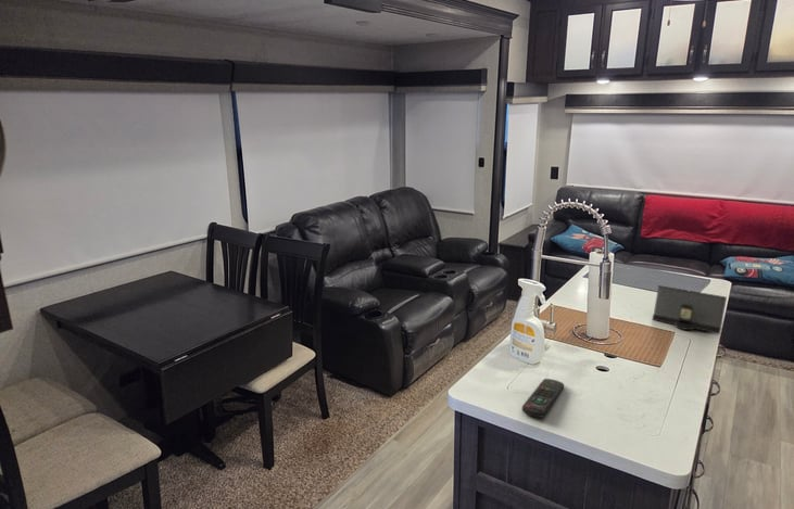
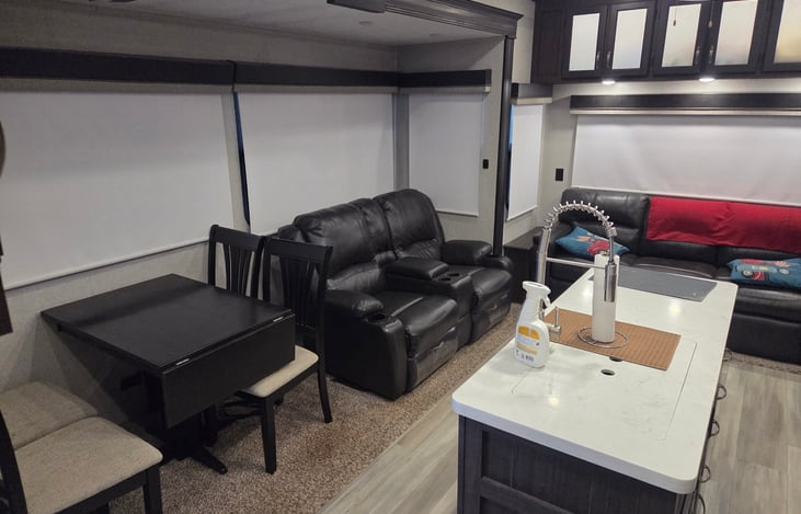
- speaker (688, 307)
- remote control (543, 396)
